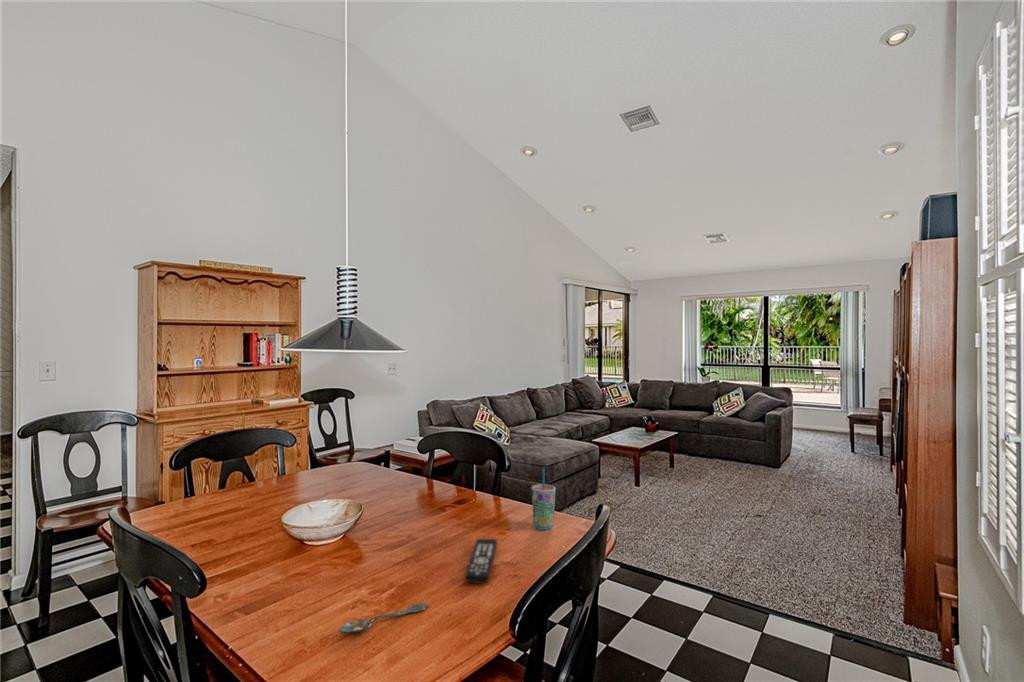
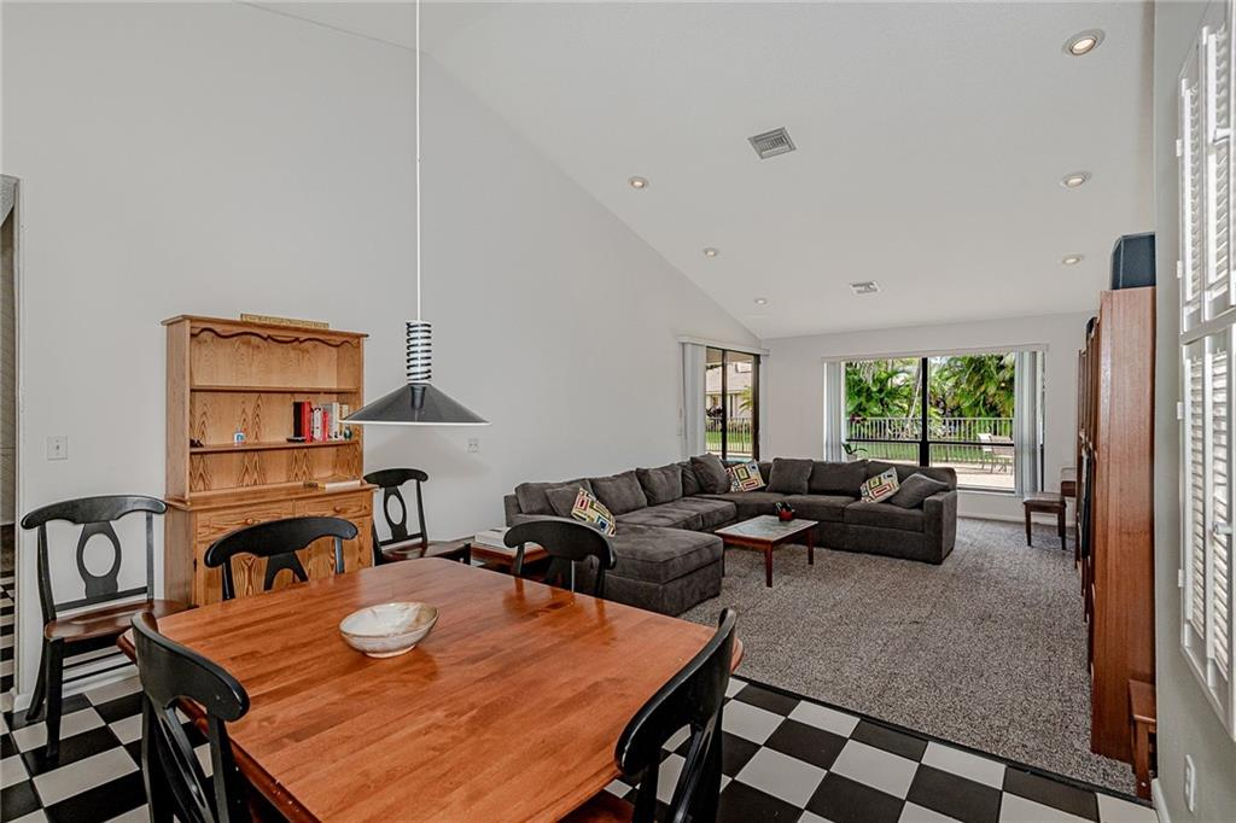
- remote control (482, 559)
- spoon (386, 616)
- cup (543, 497)
